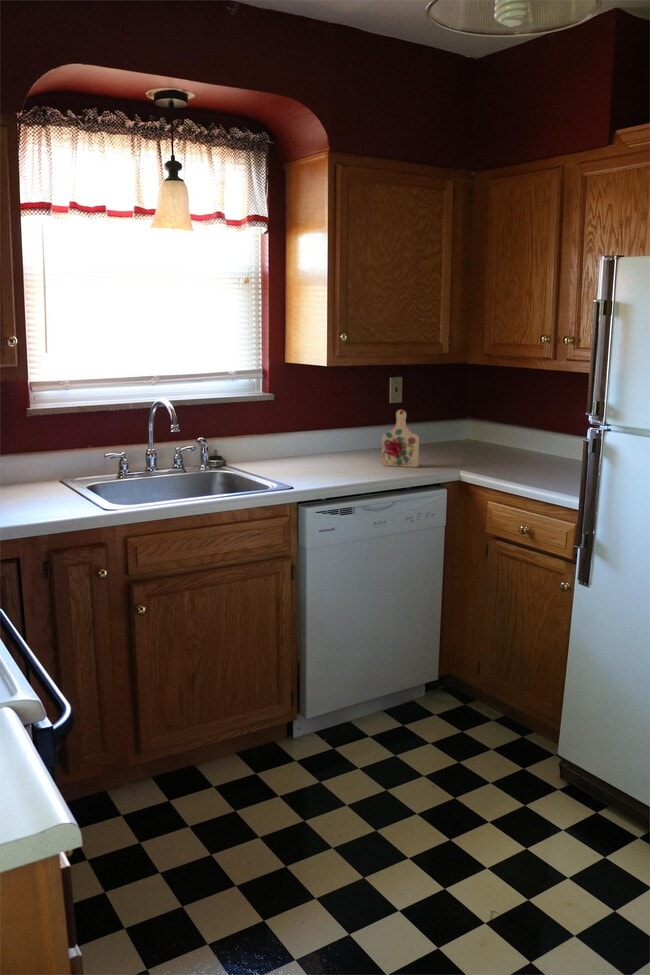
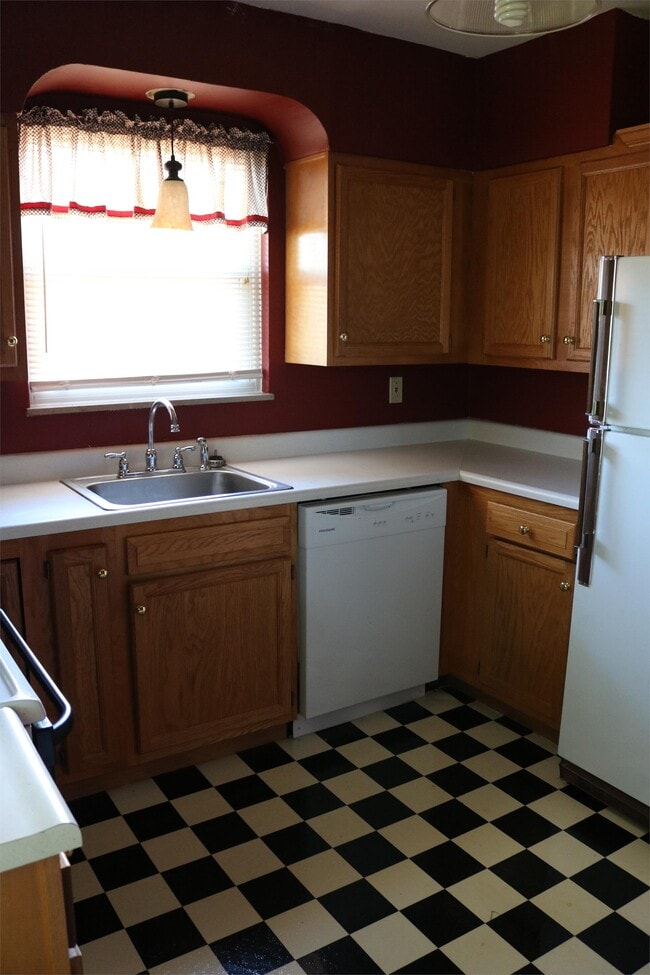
- cutting board (400, 438)
